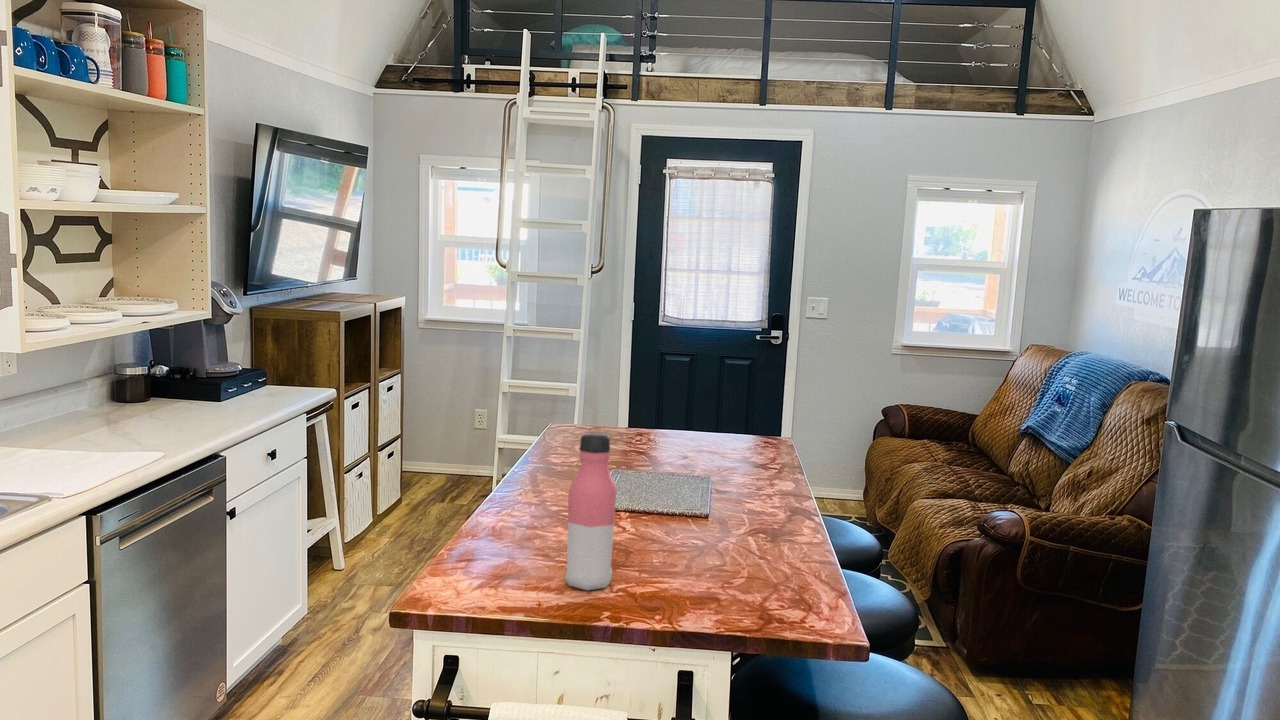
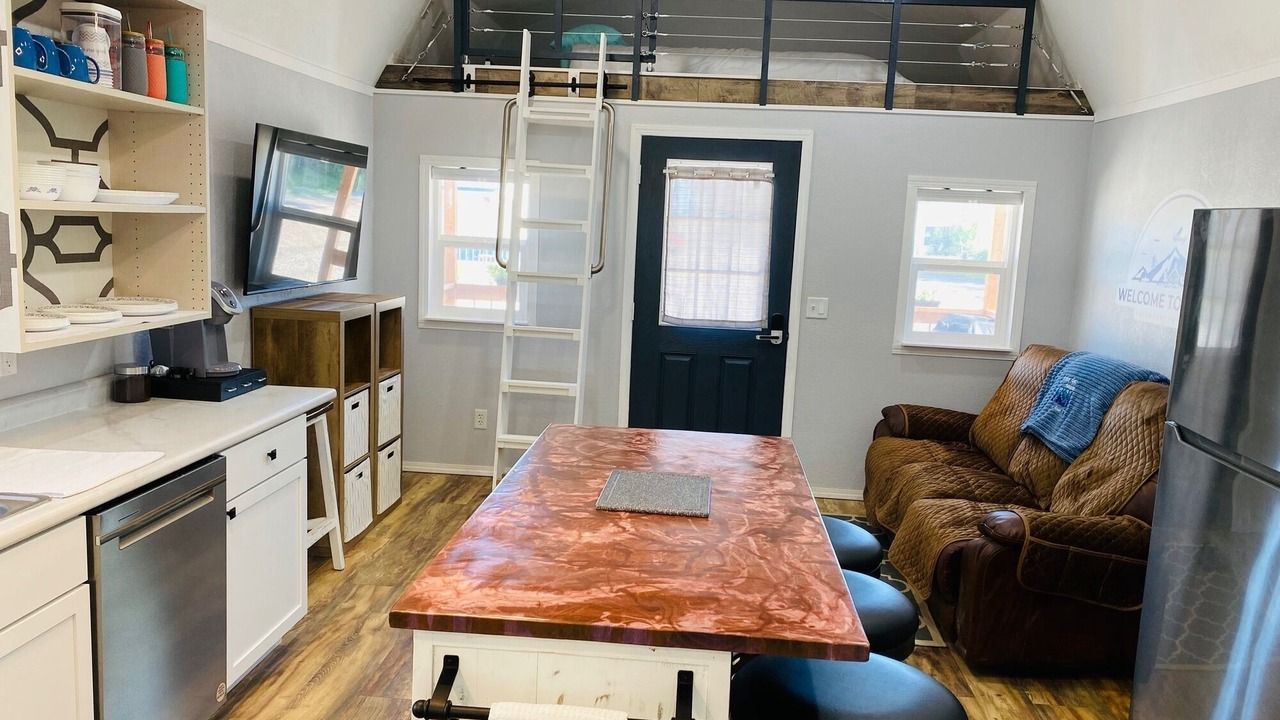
- water bottle (592, 509)
